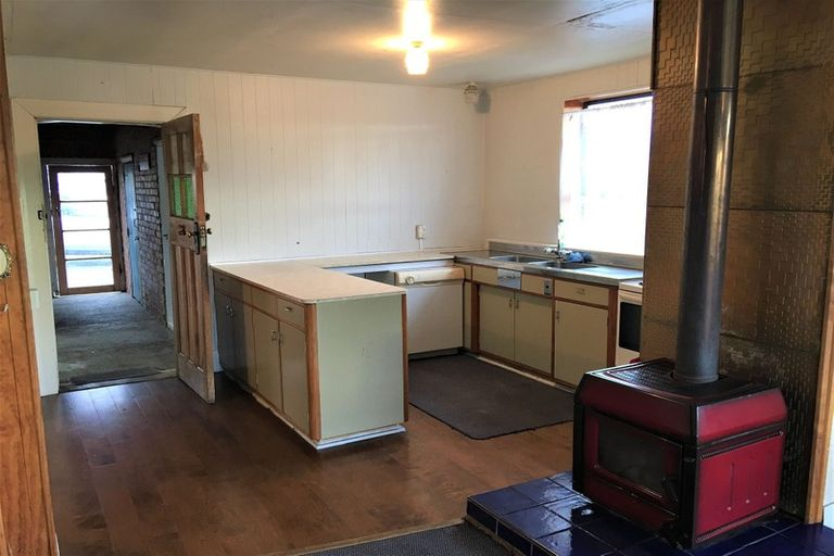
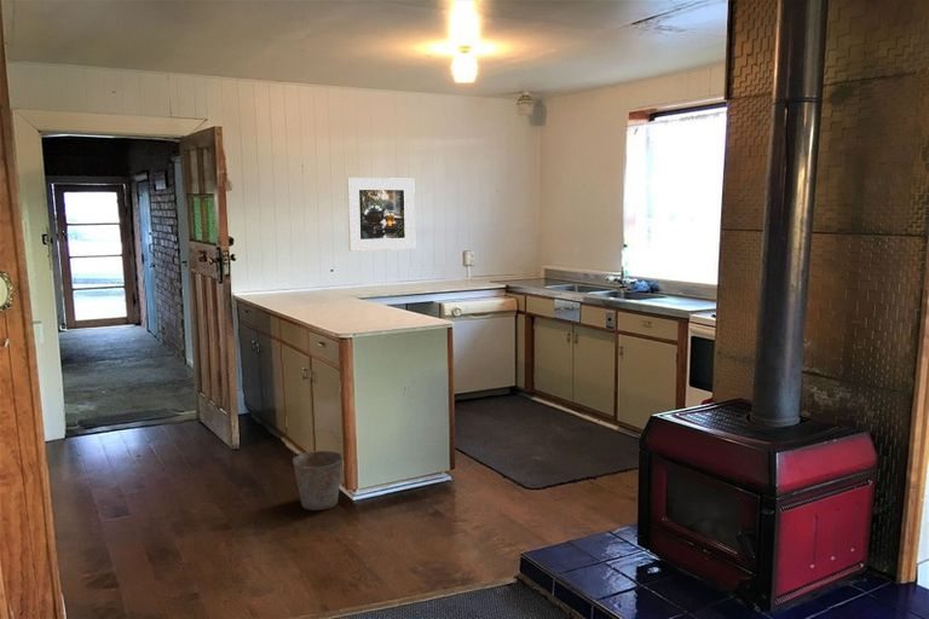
+ bucket (318, 467)
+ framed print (381, 214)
